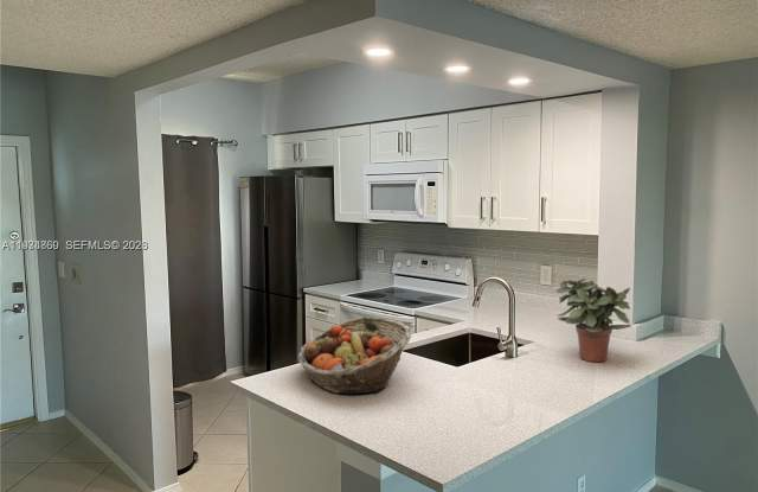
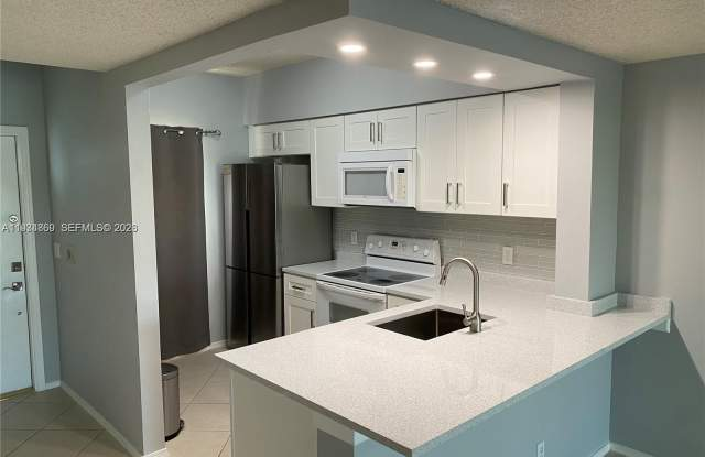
- fruit basket (354, 352)
- potted plant (595, 318)
